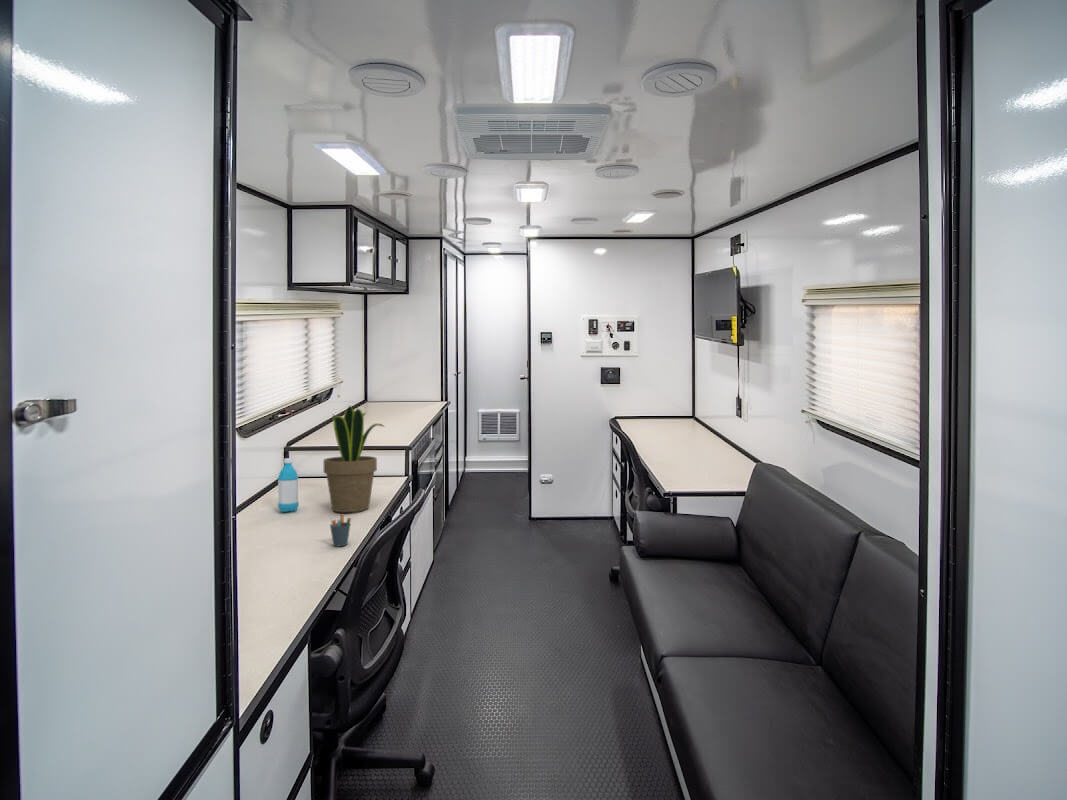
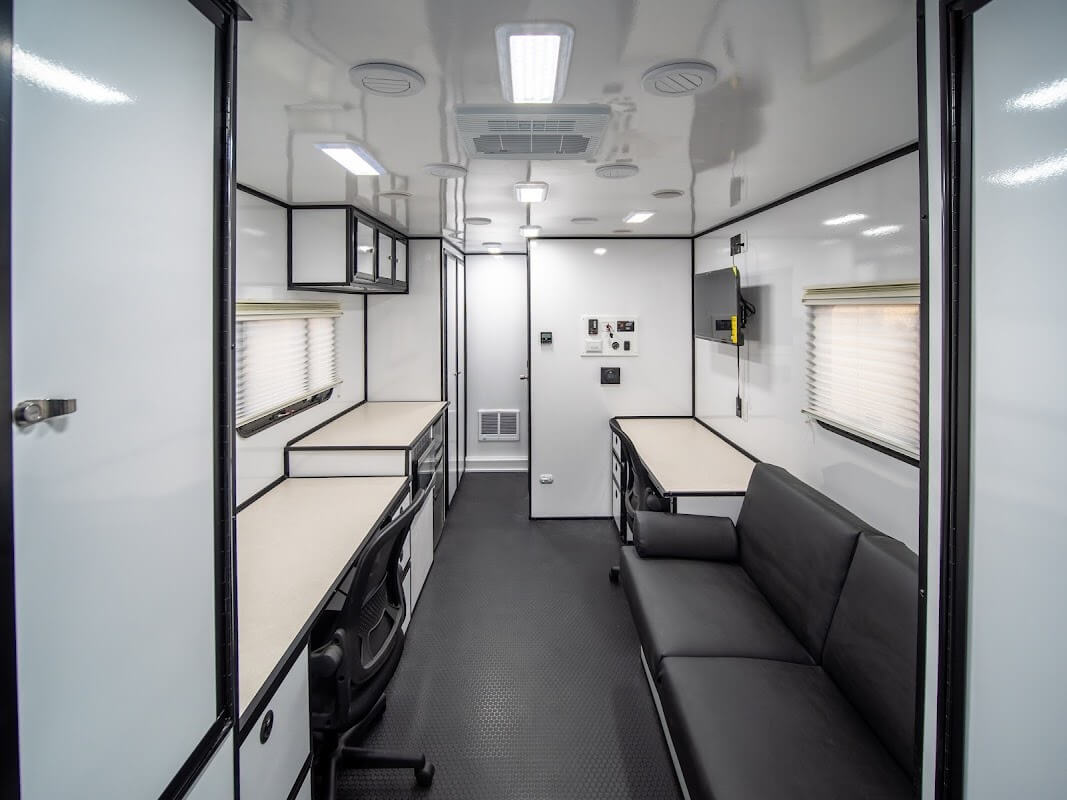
- water bottle (288, 484)
- pen holder (340, 529)
- potted plant (354, 457)
